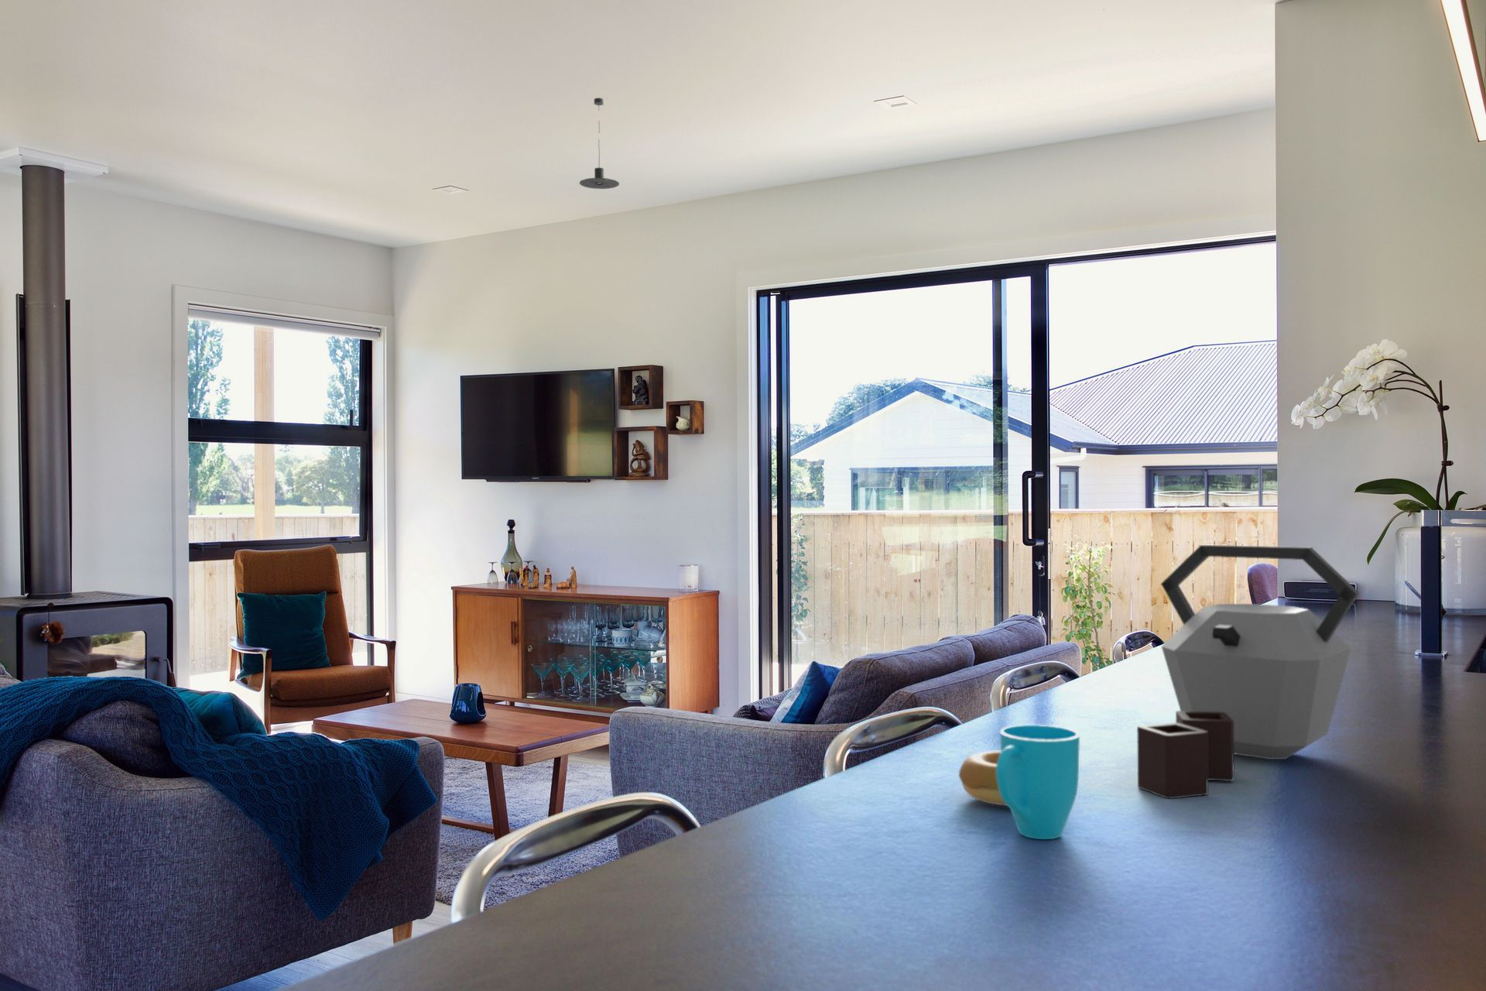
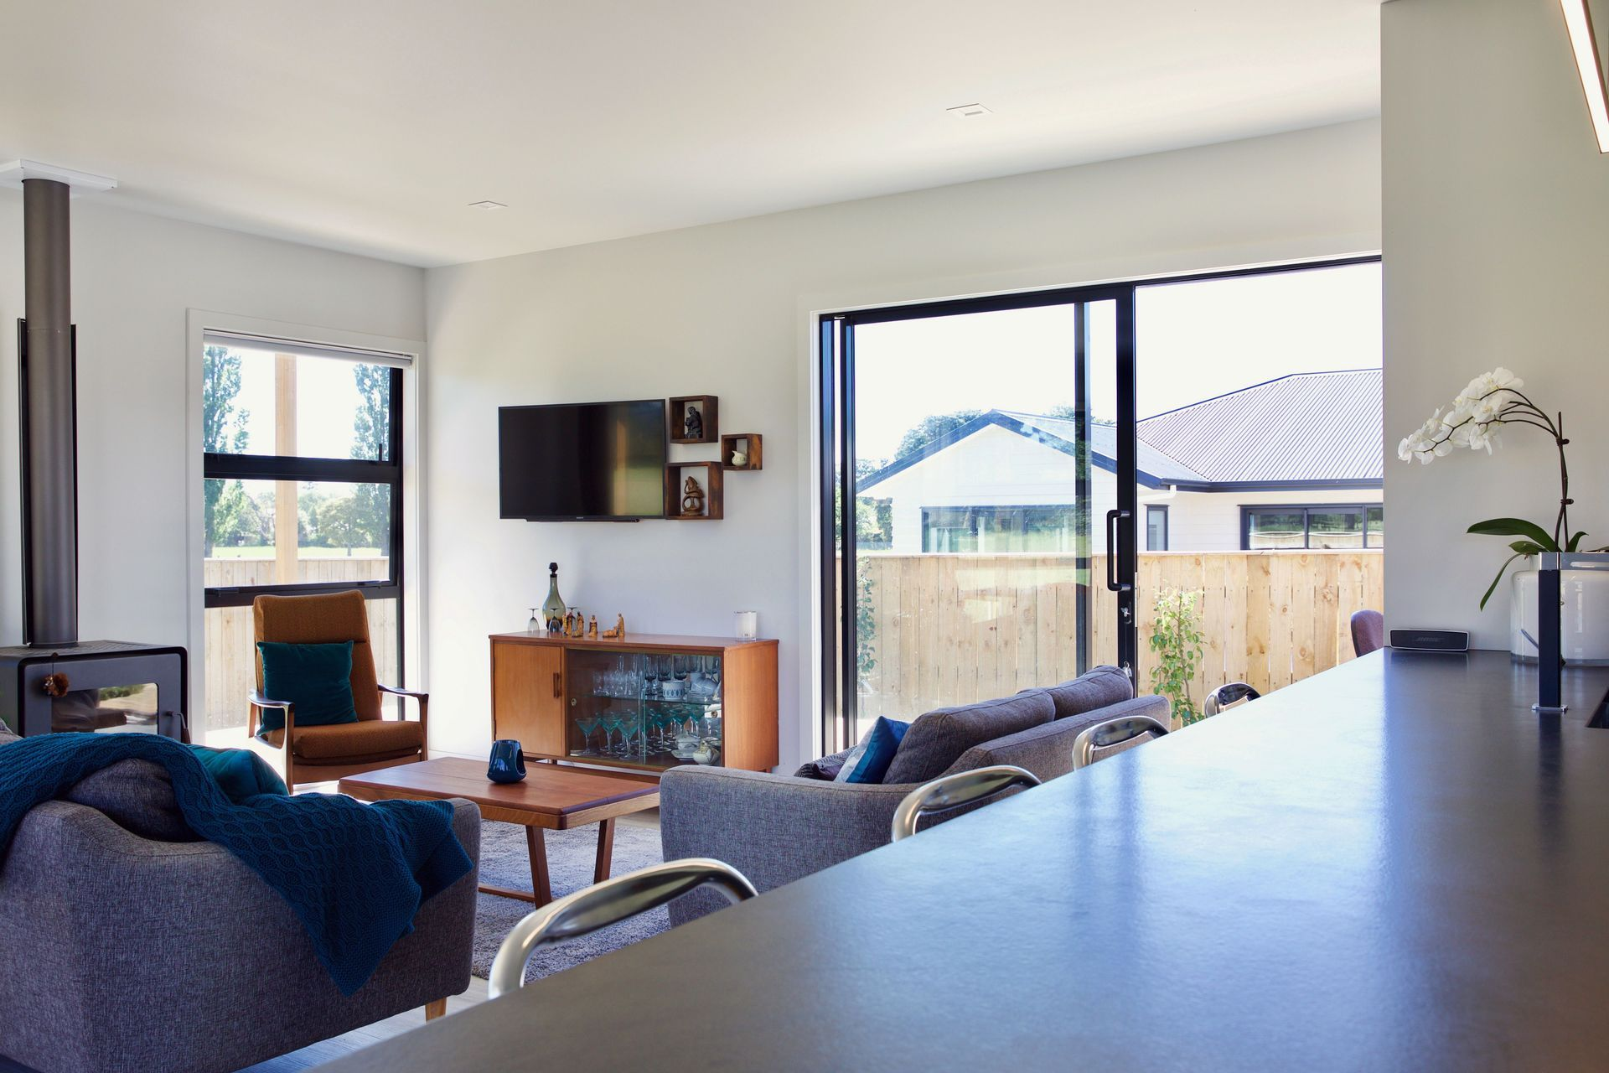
- cup (1012, 766)
- pendant light (598, 142)
- kettle (1225, 657)
